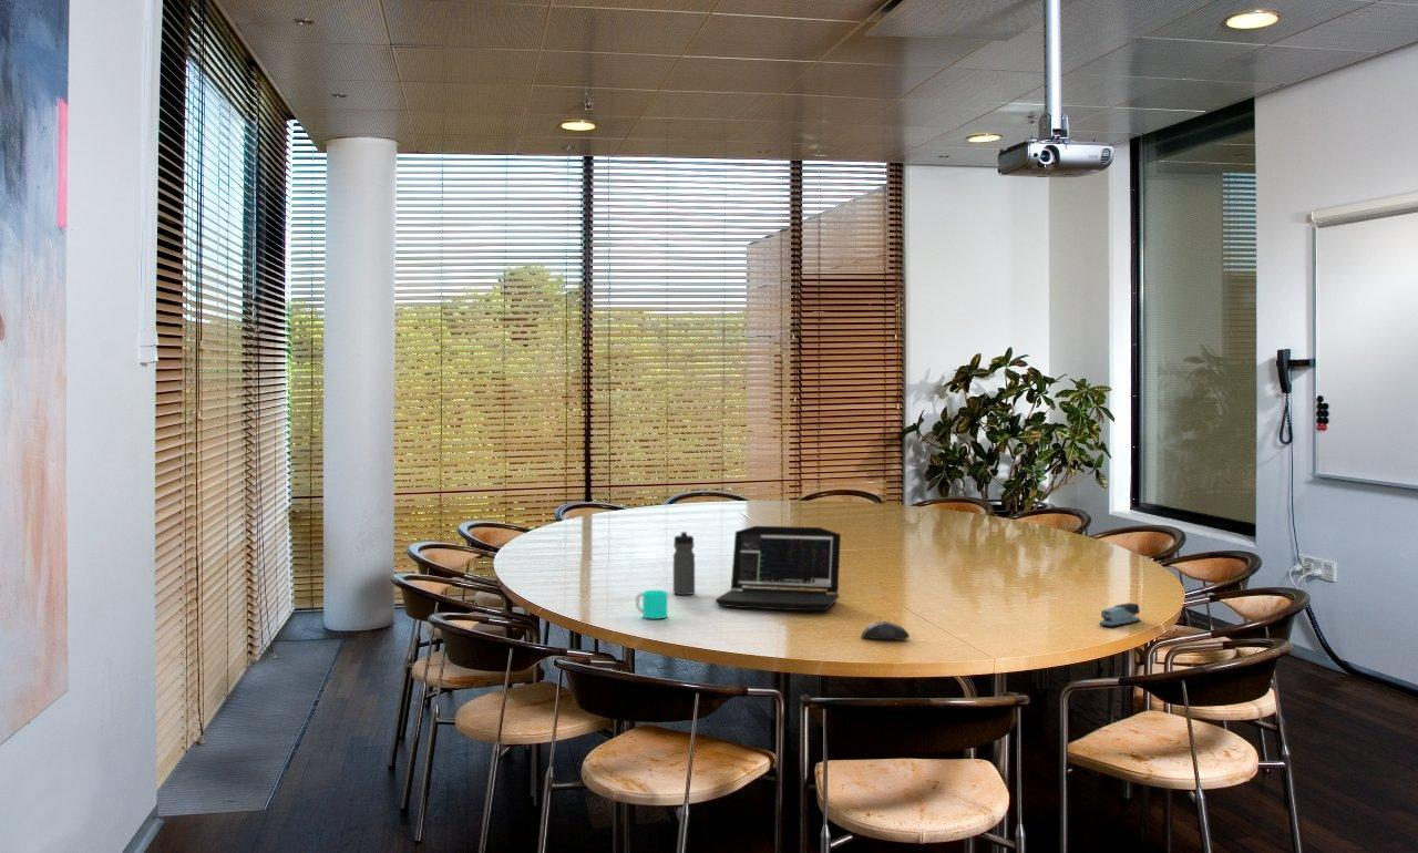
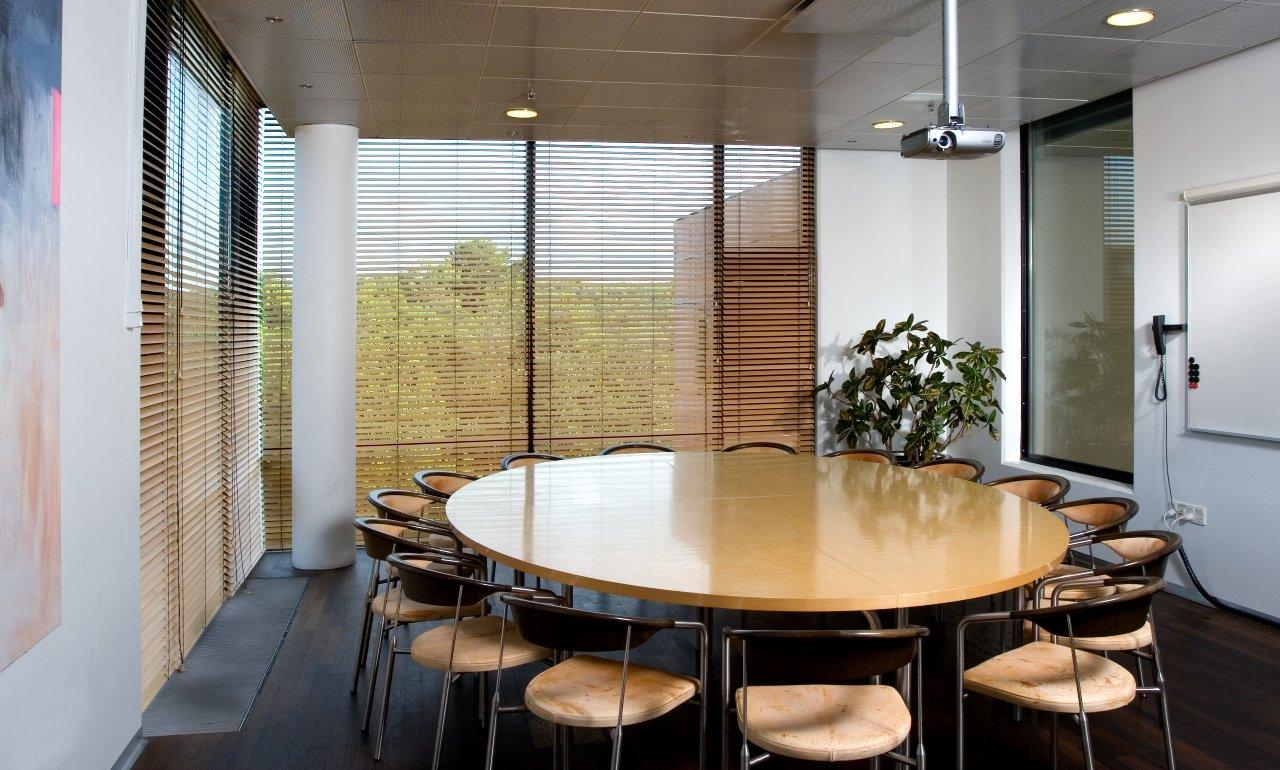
- laptop (779, 566)
- mouse (885, 629)
- stapler (1120, 614)
- cup (650, 604)
- water bottle (684, 562)
